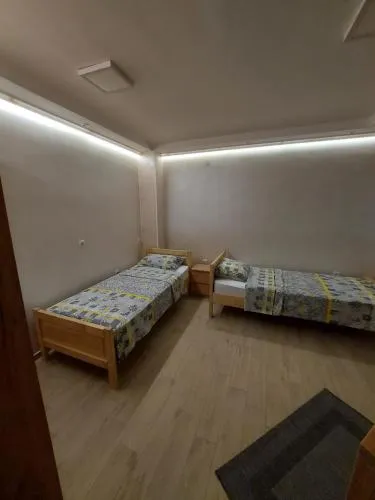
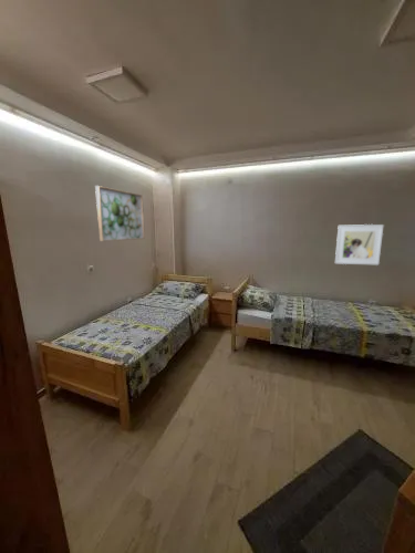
+ wall art (124, 216)
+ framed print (357, 244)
